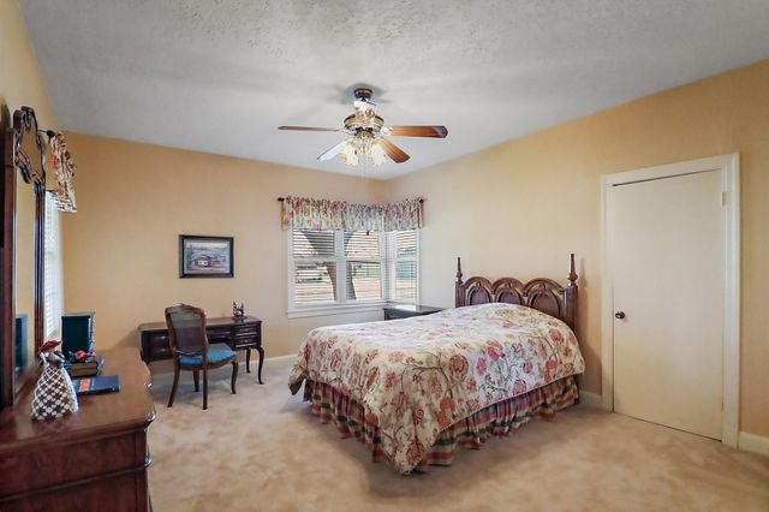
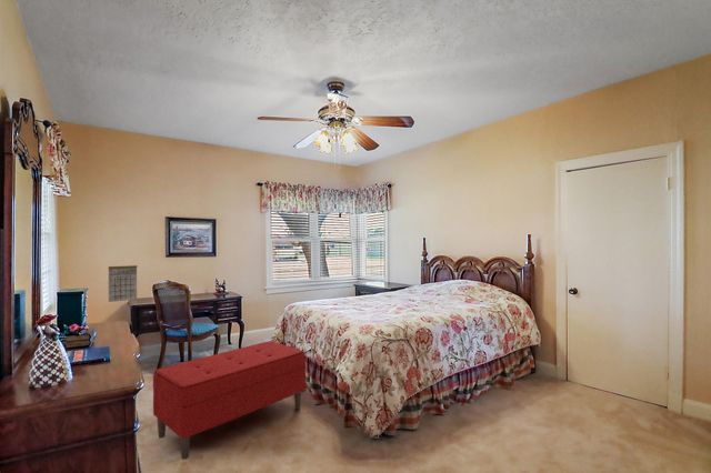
+ bench (234, 390)
+ calendar (122, 279)
